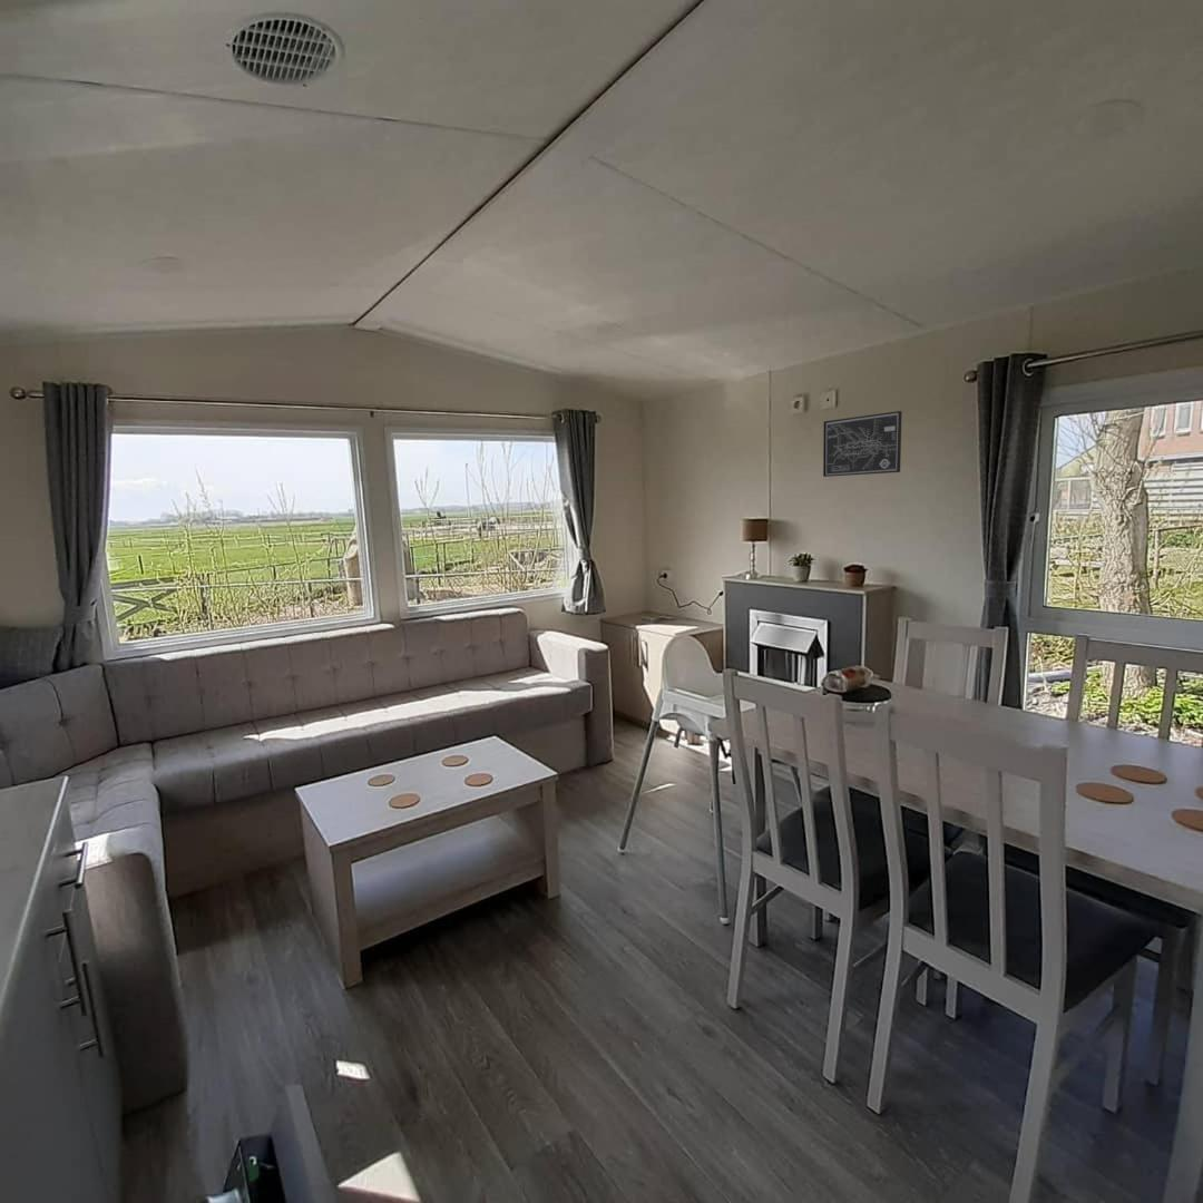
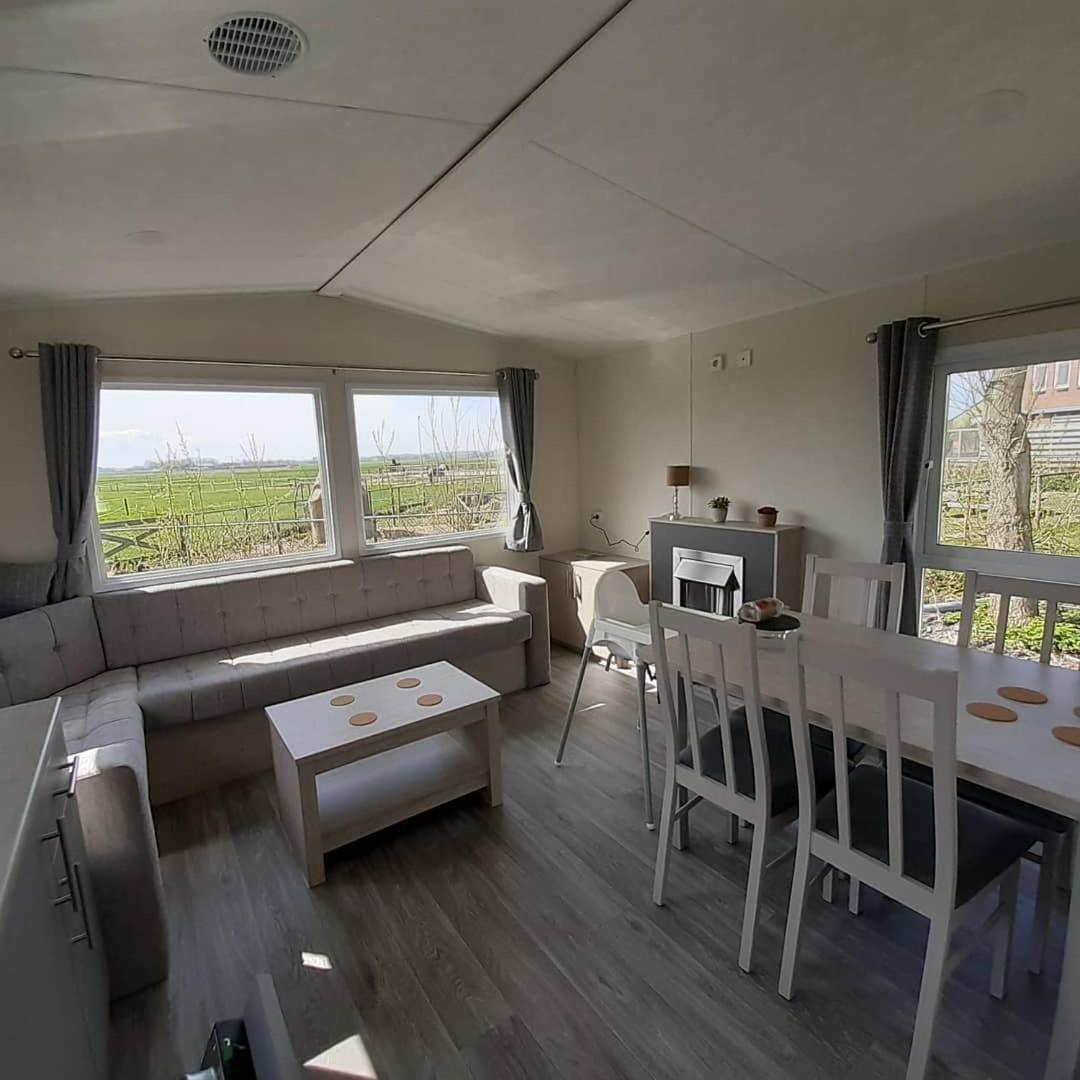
- wall art (860, 446)
